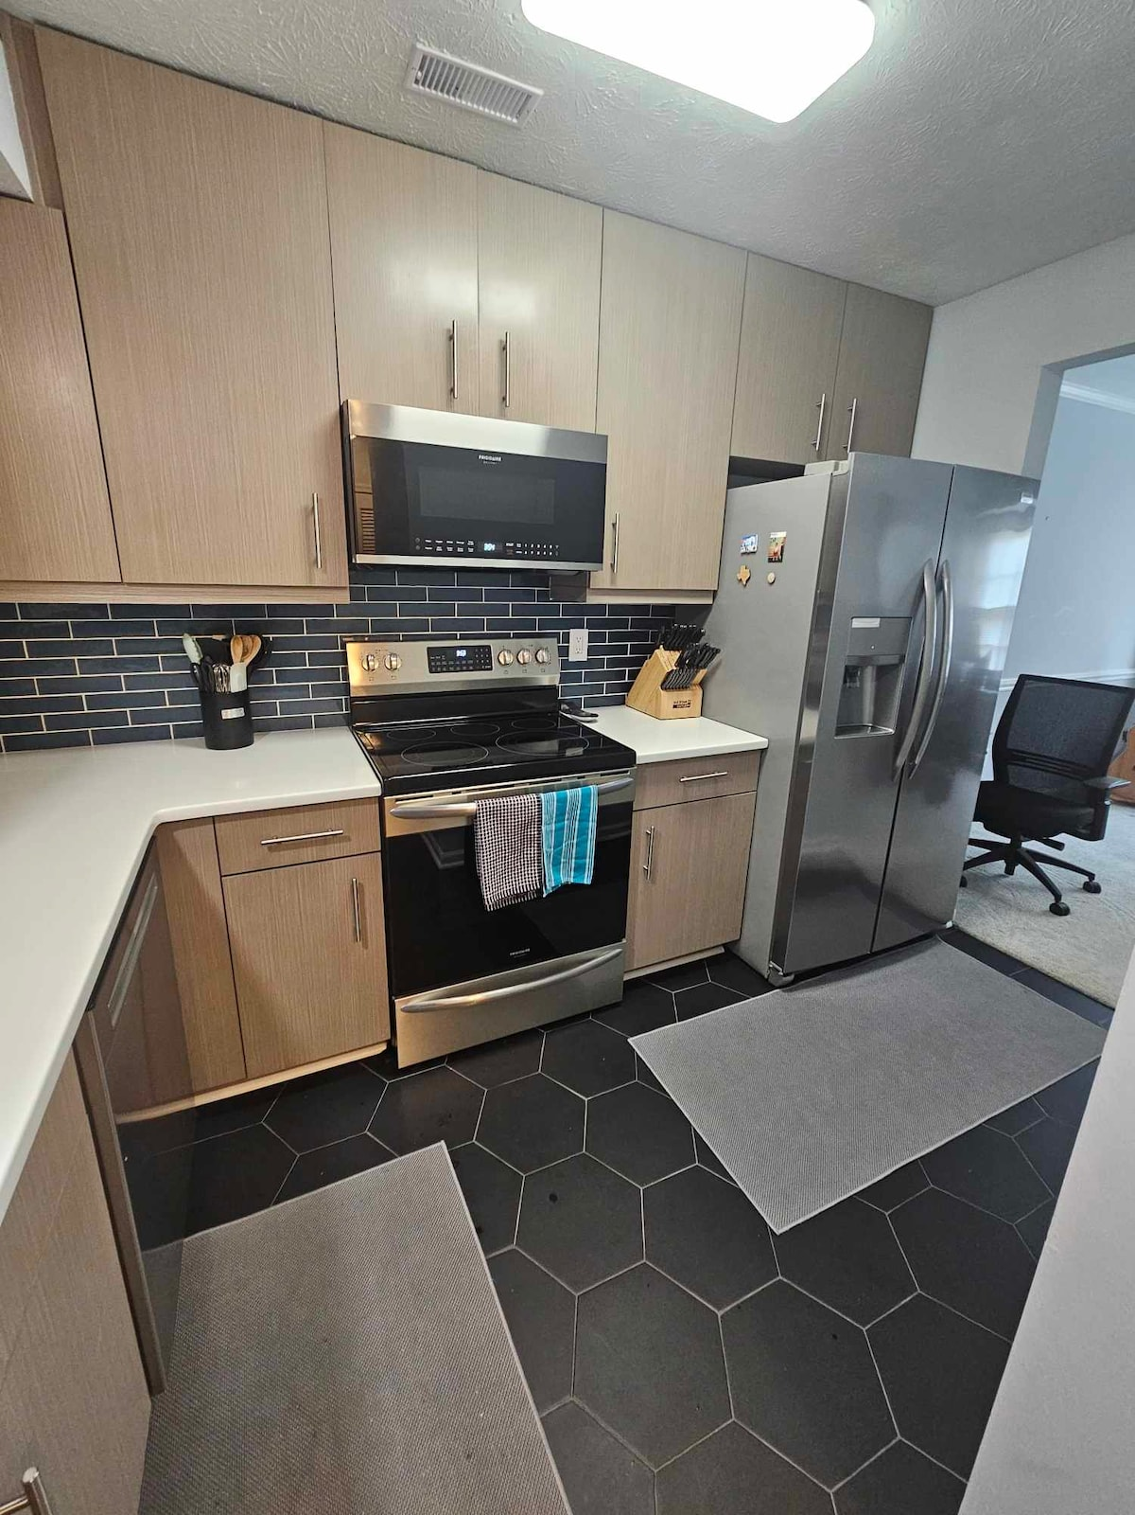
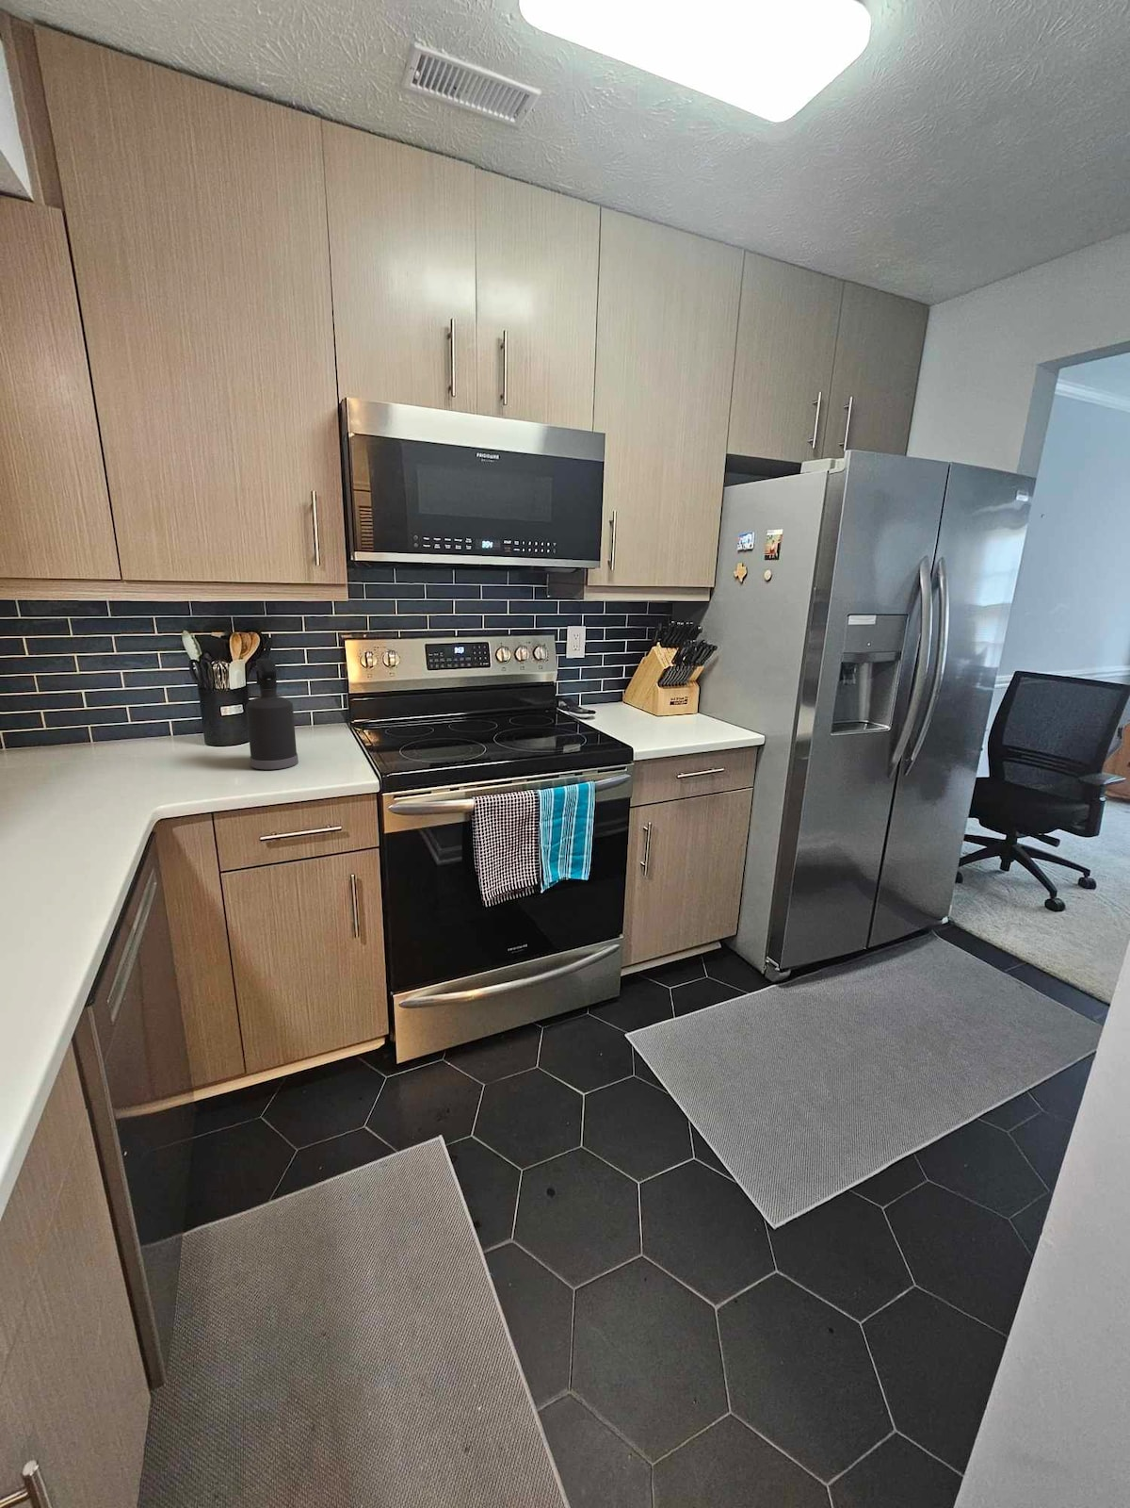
+ spray bottle (269, 711)
